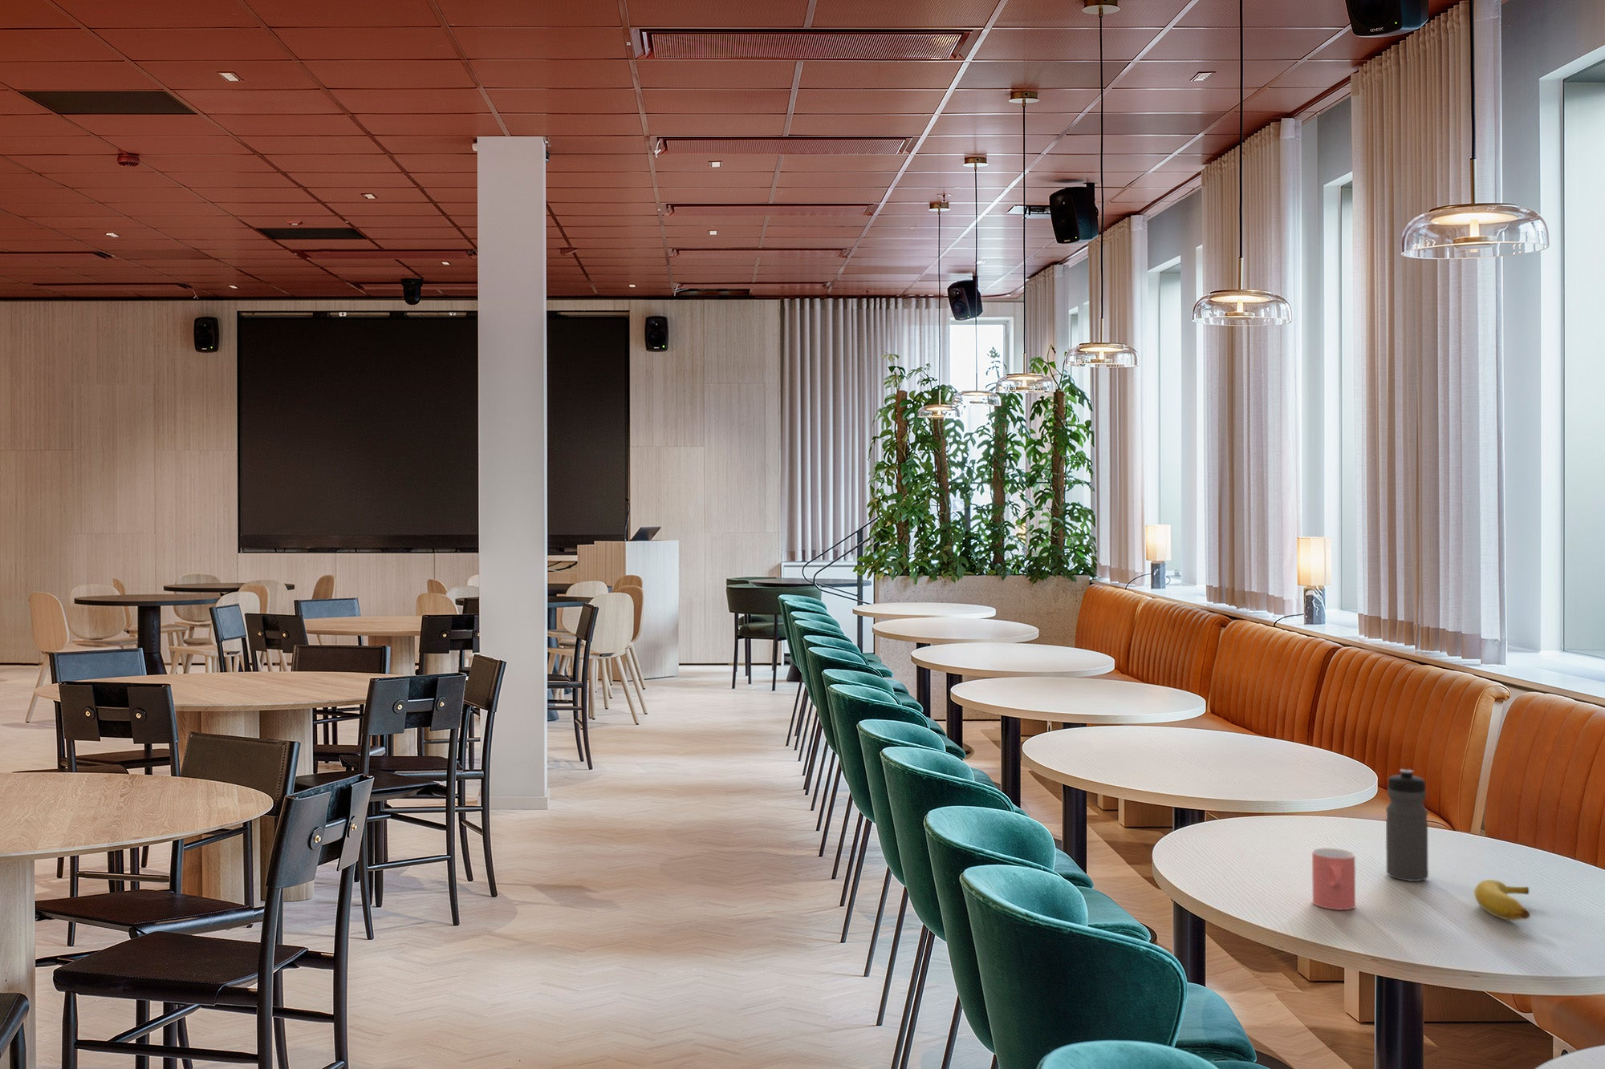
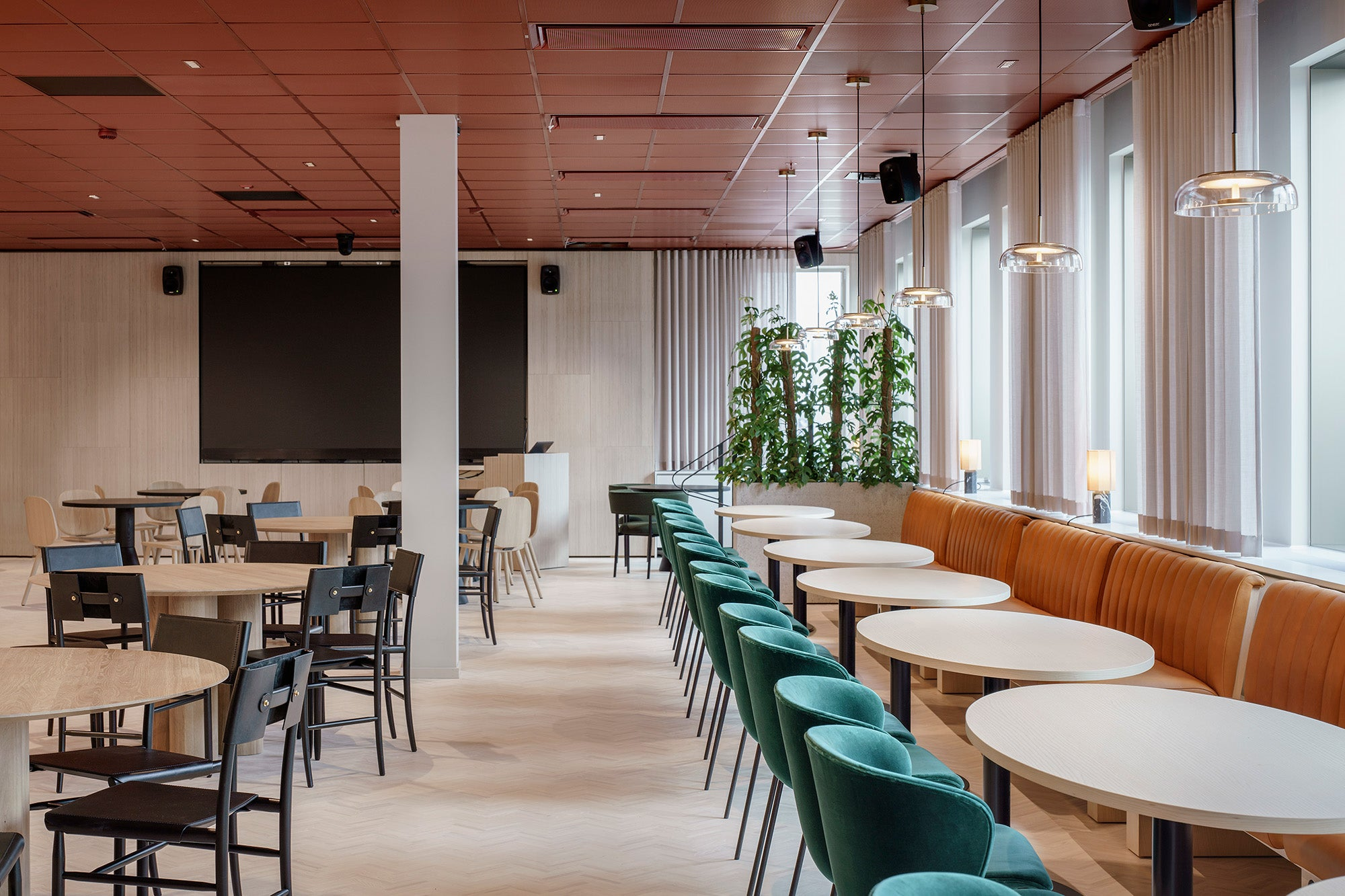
- water bottle (1407, 823)
- banana (1511, 900)
- cup (1334, 880)
